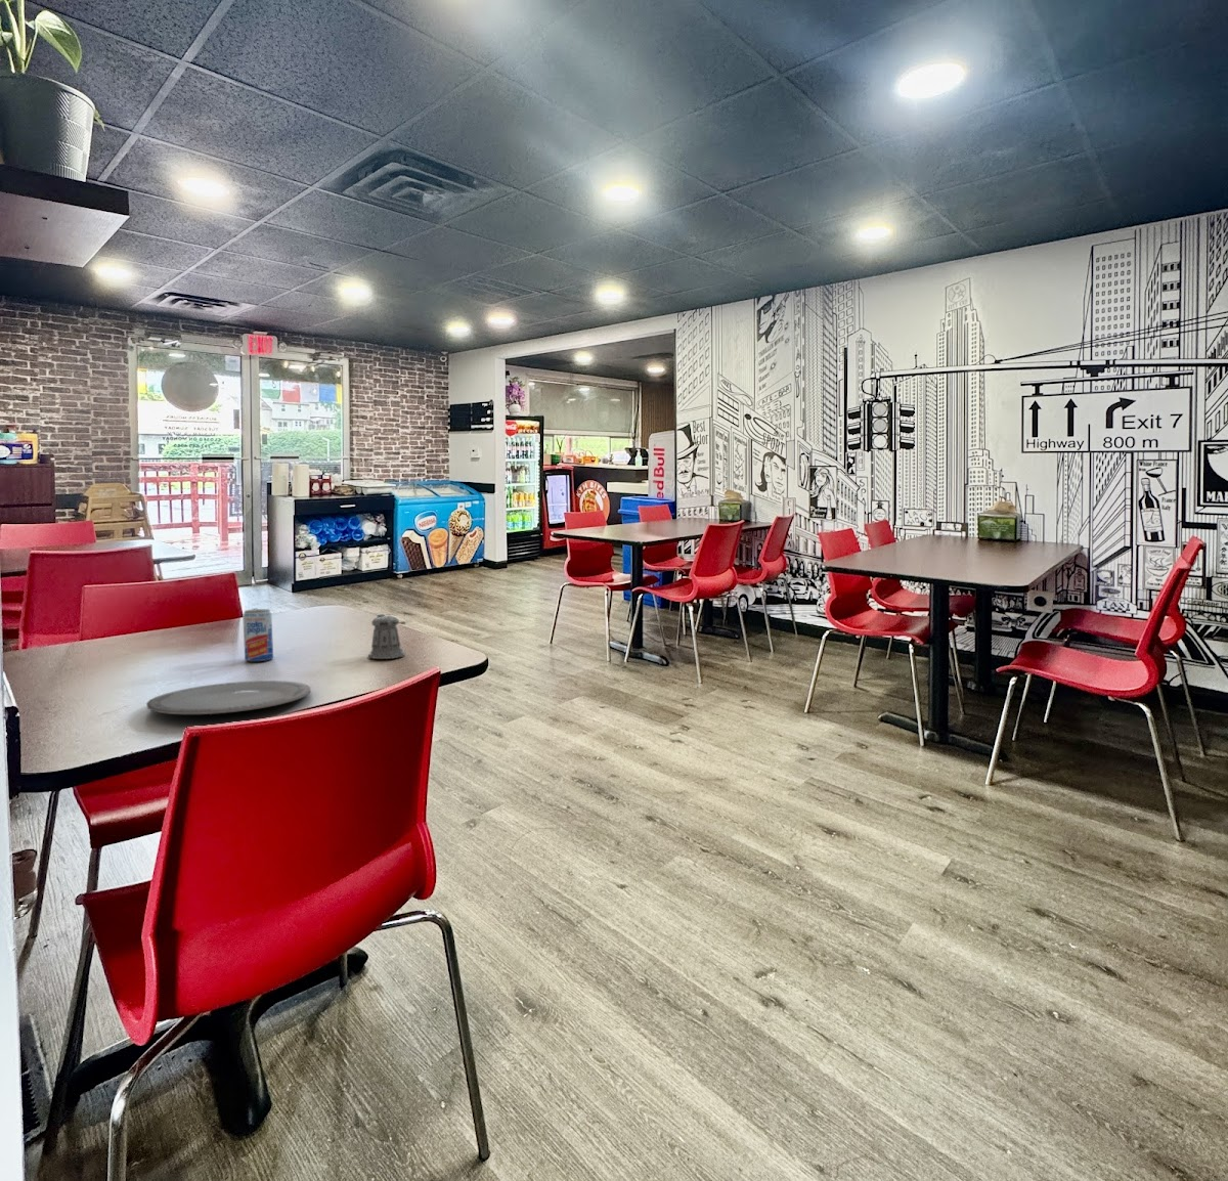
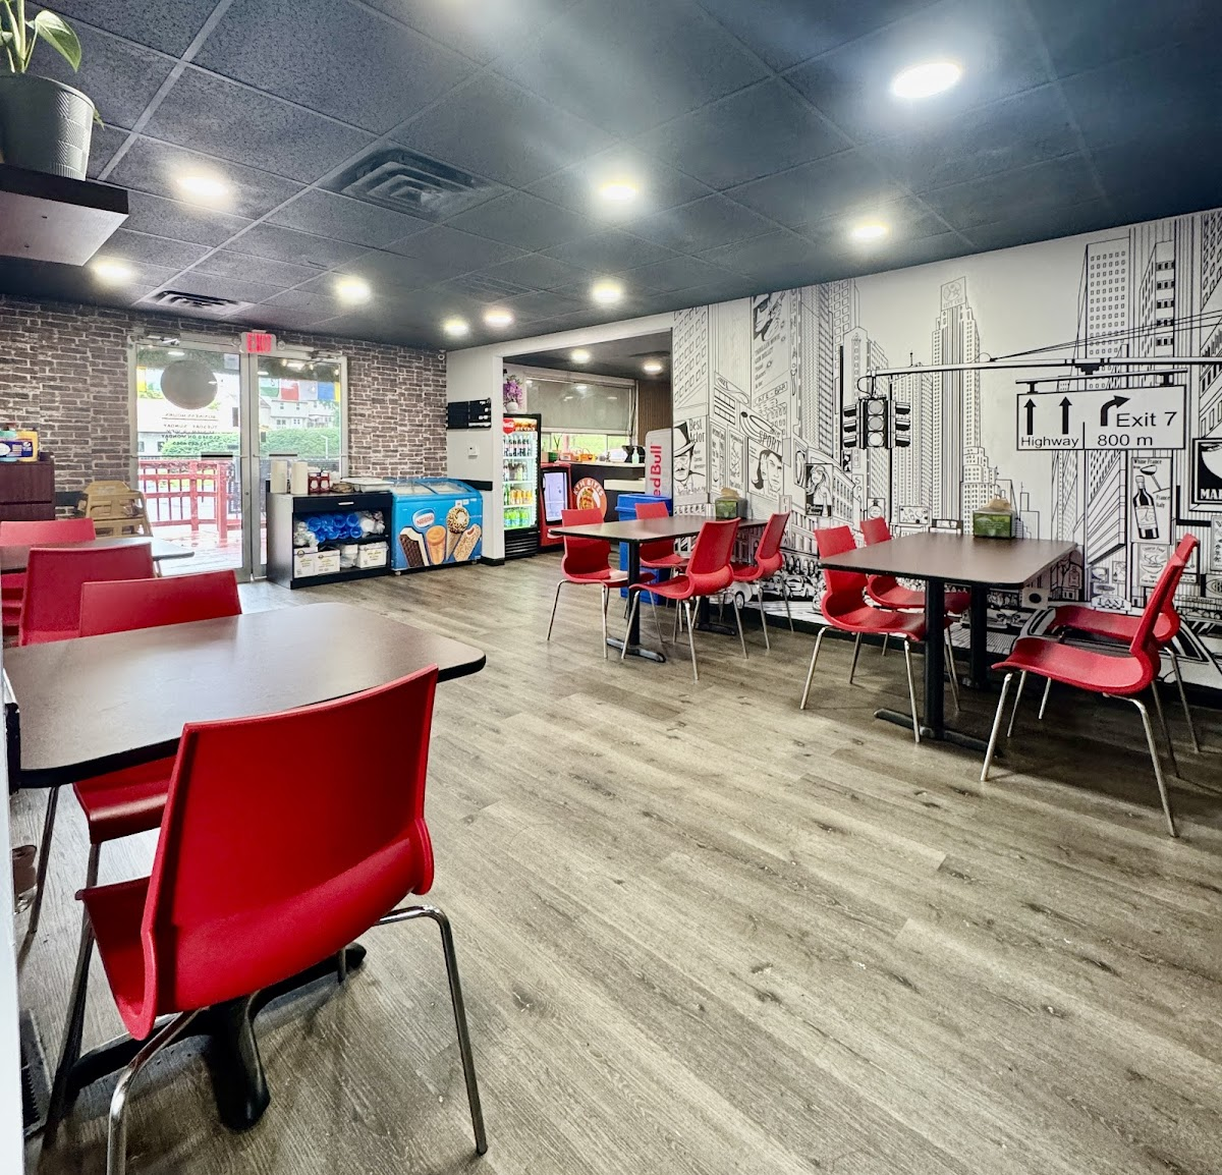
- pepper shaker (387, 636)
- beverage can (258, 634)
- plate (232, 697)
